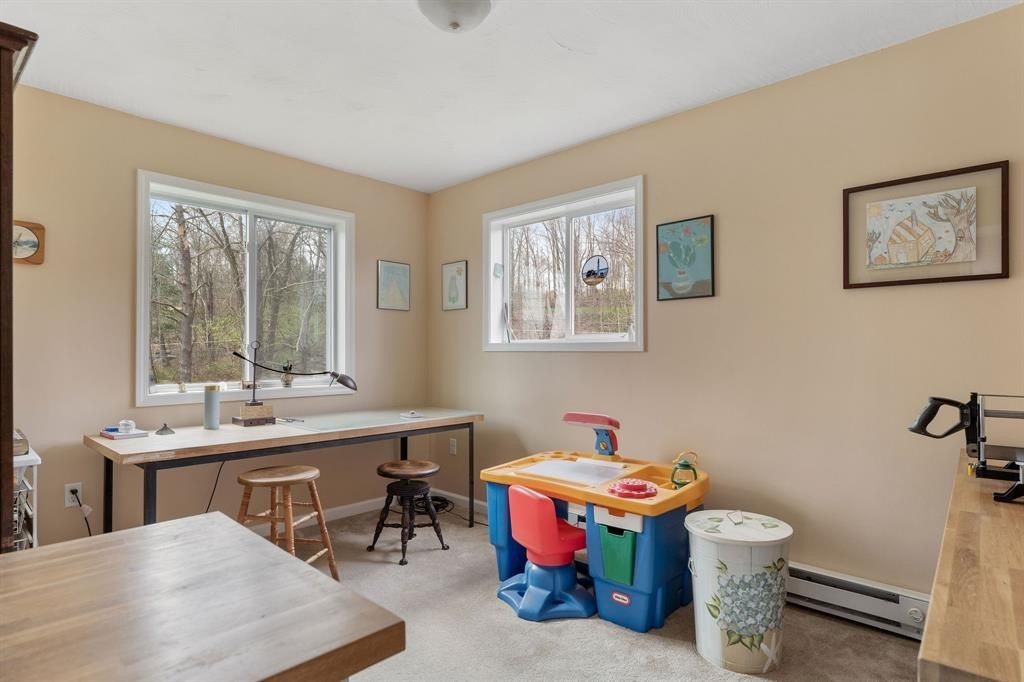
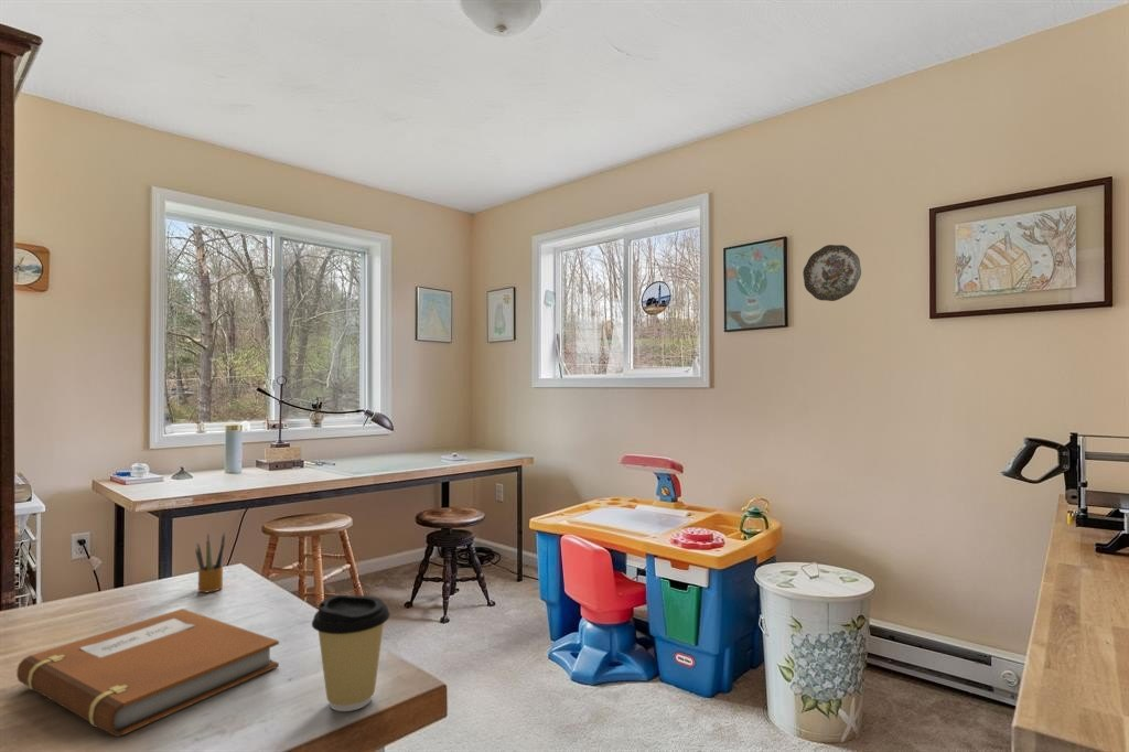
+ pencil box (212, 562)
+ decorative plate (831, 272)
+ coffee cup (351, 651)
+ notebook (149, 660)
